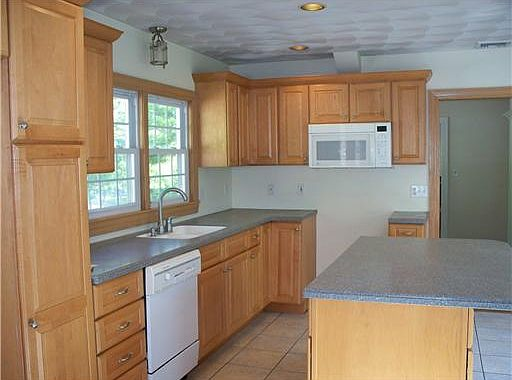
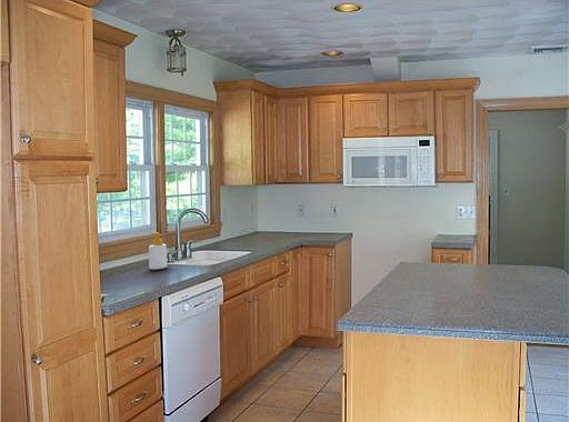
+ soap bottle (158, 250)
